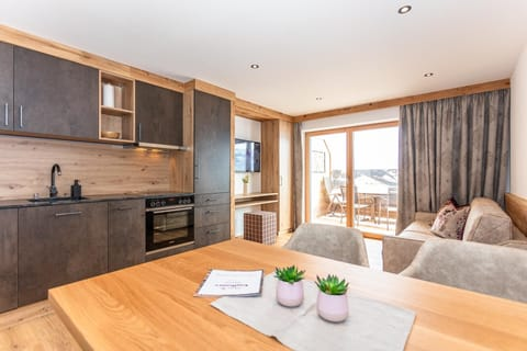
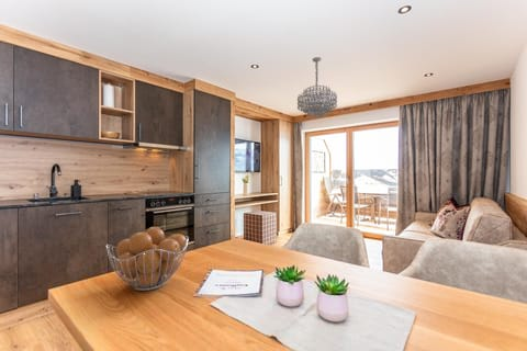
+ fruit basket (149, 257)
+ chandelier (316, 88)
